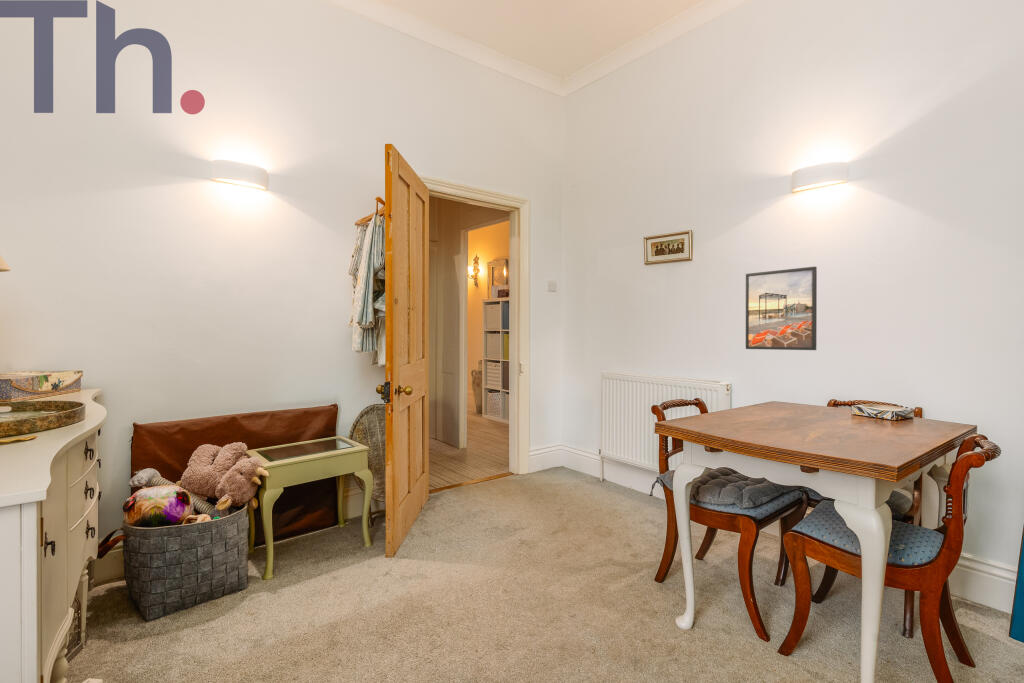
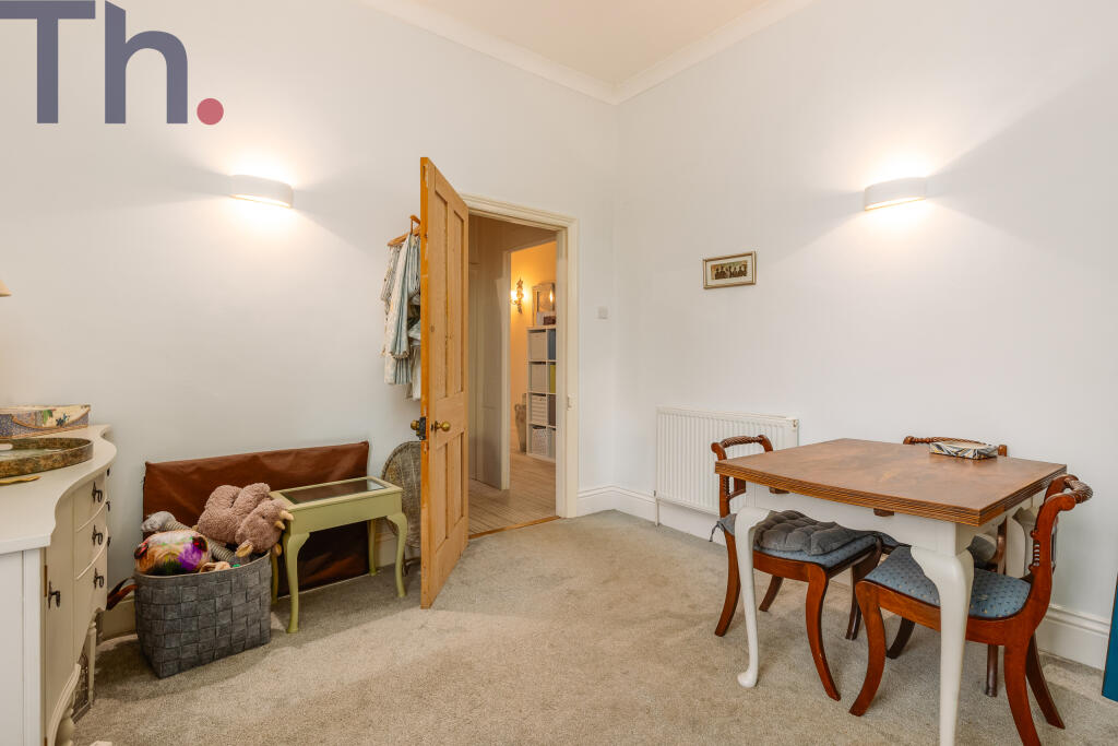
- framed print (779, 310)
